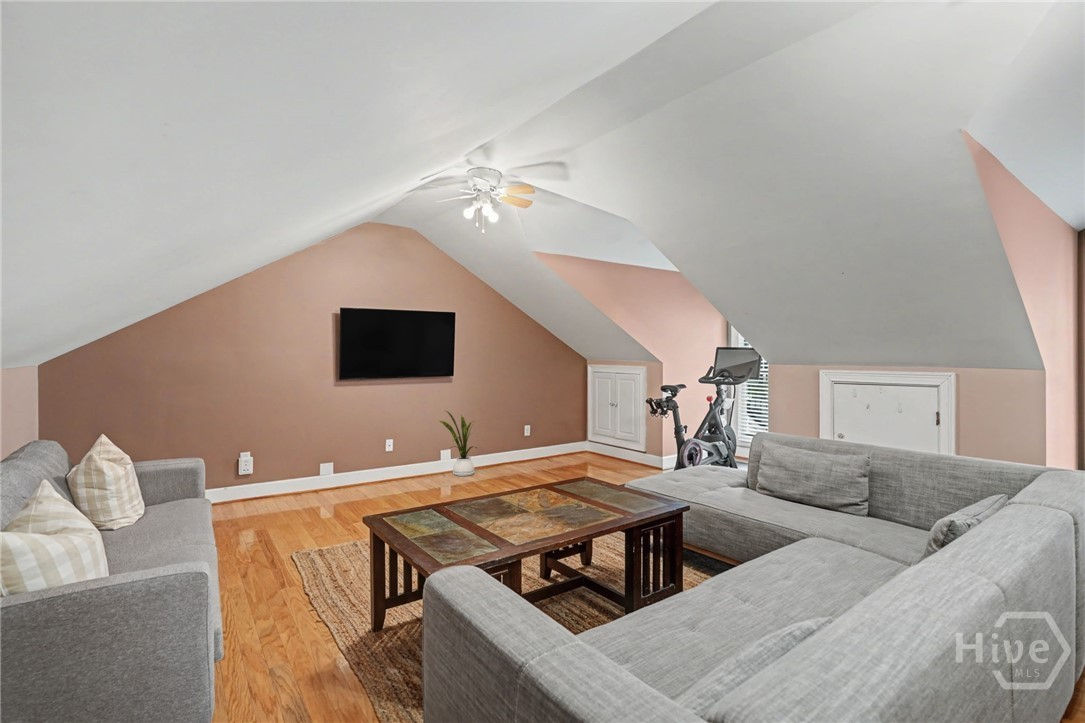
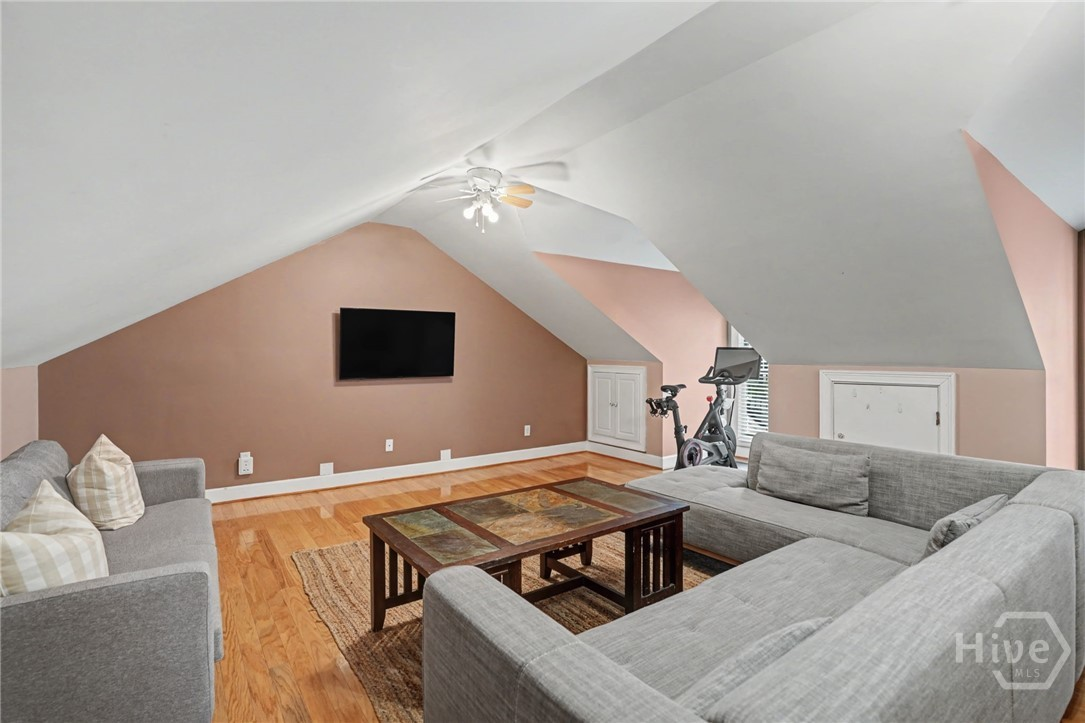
- house plant (460, 441)
